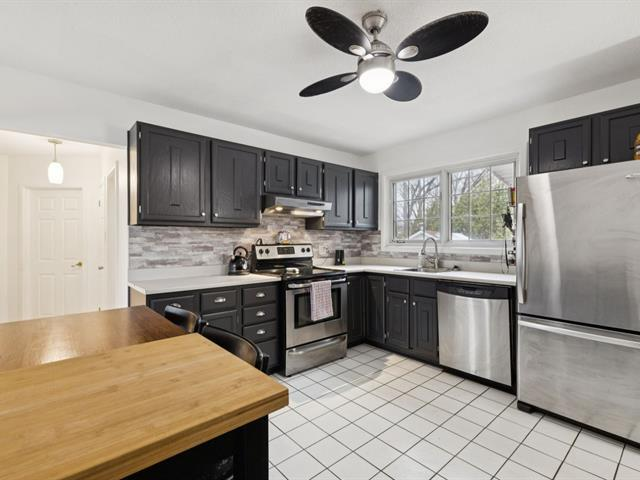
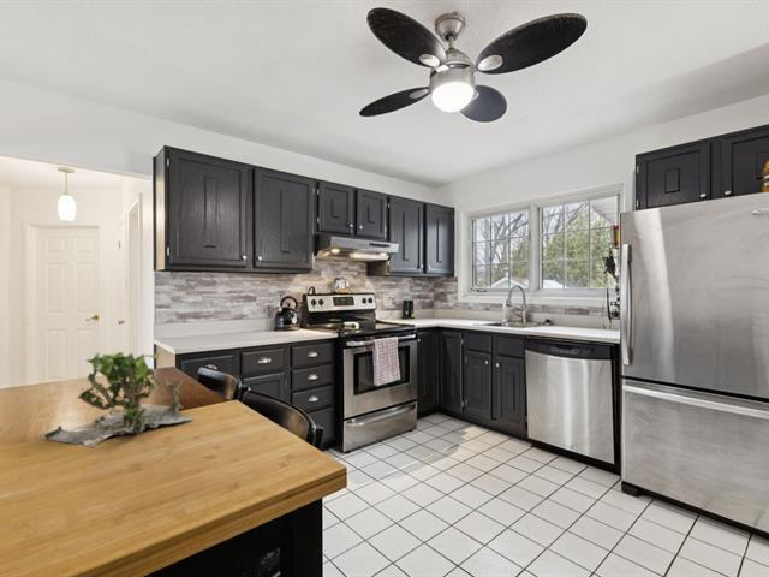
+ plant (133, 388)
